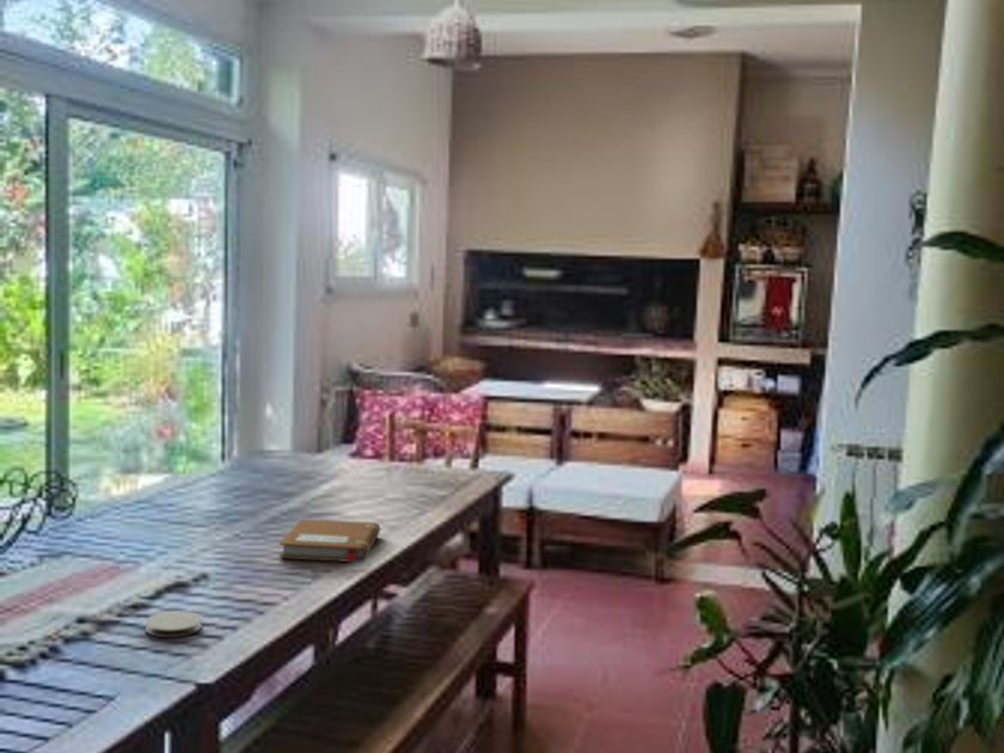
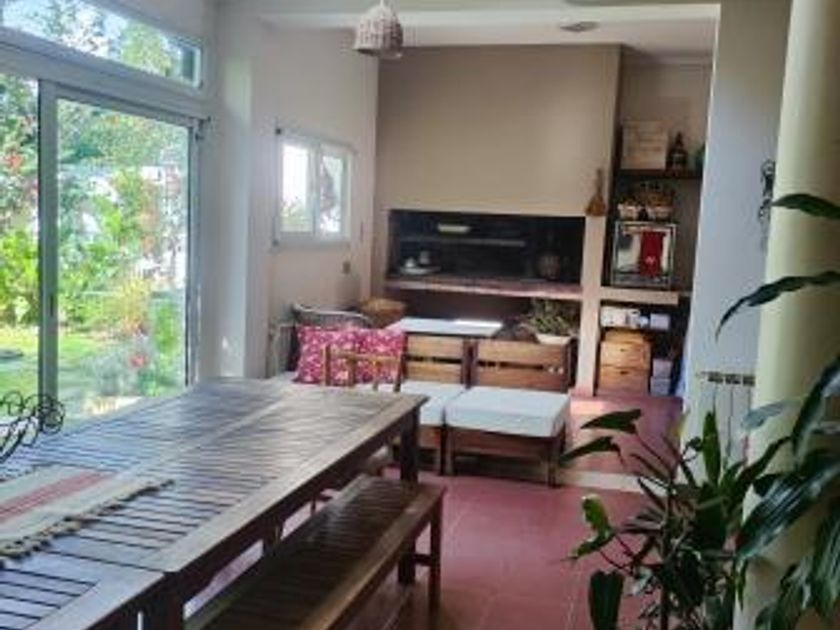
- coaster (173, 623)
- notebook (331, 539)
